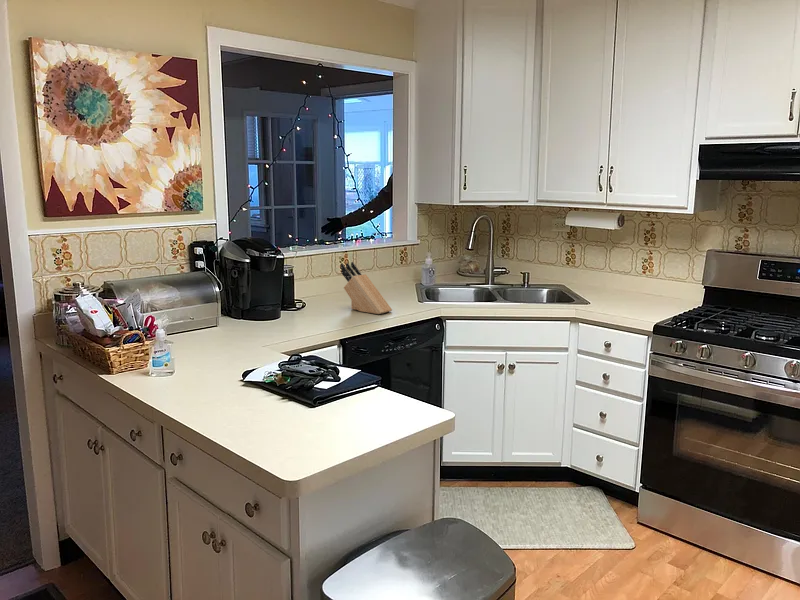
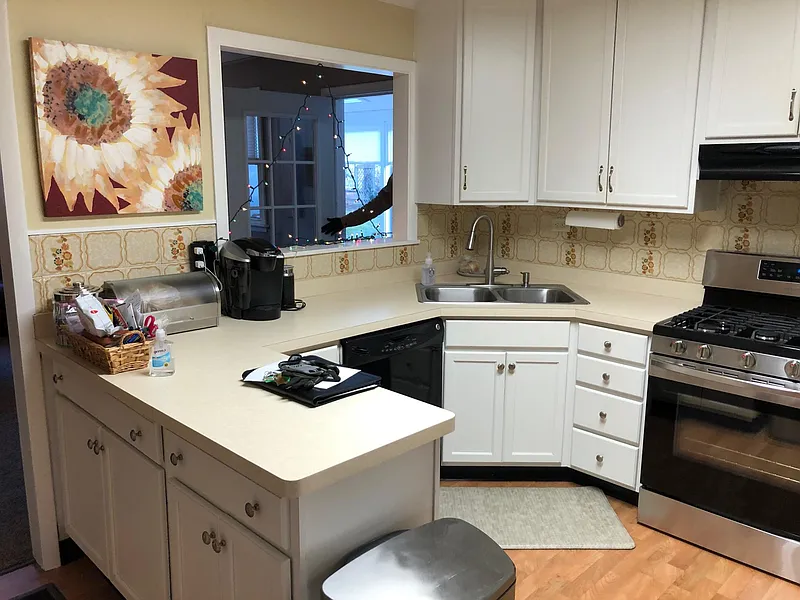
- knife block (364, 287)
